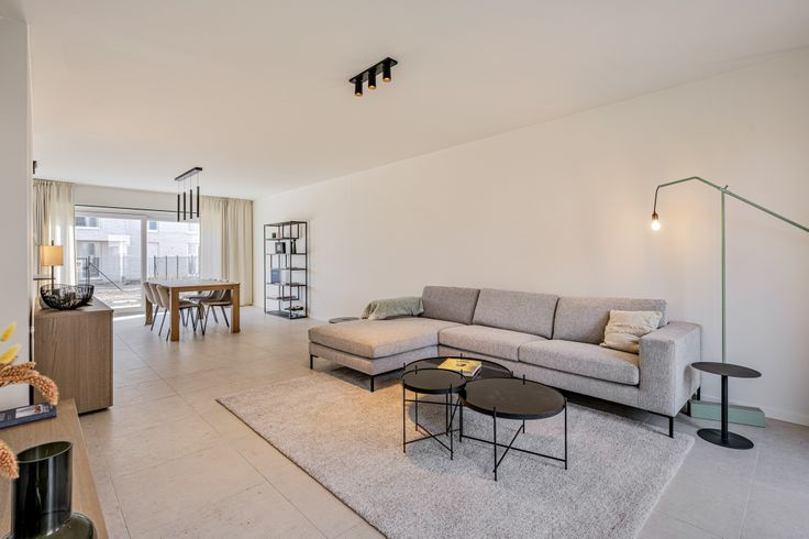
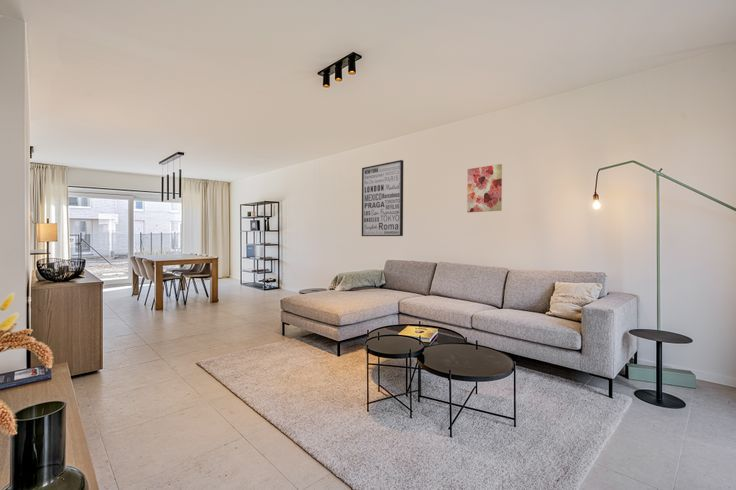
+ wall art (381, 200)
+ wall art (484, 189)
